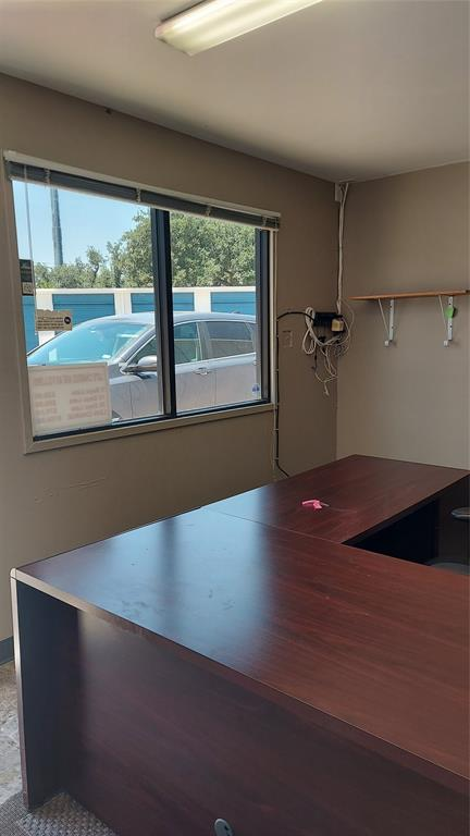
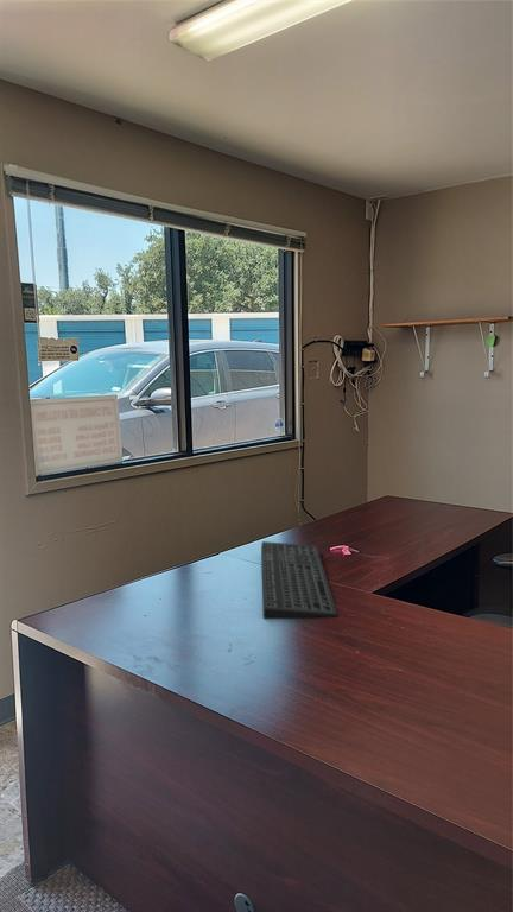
+ keyboard (293, 575)
